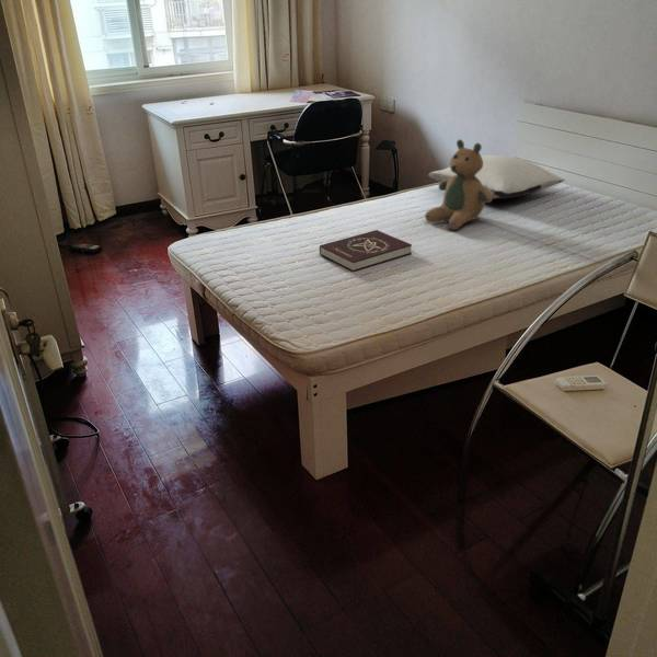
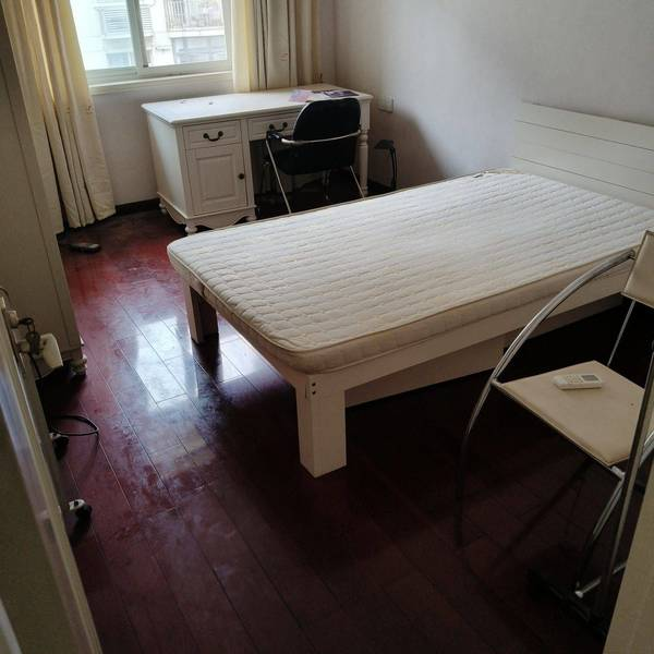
- pillow (496, 175)
- teddy bear (458, 183)
- book (365, 249)
